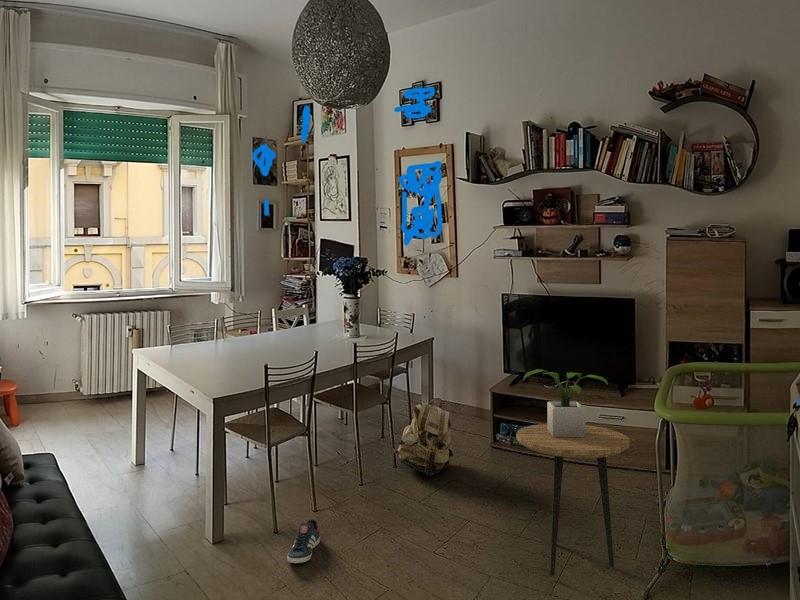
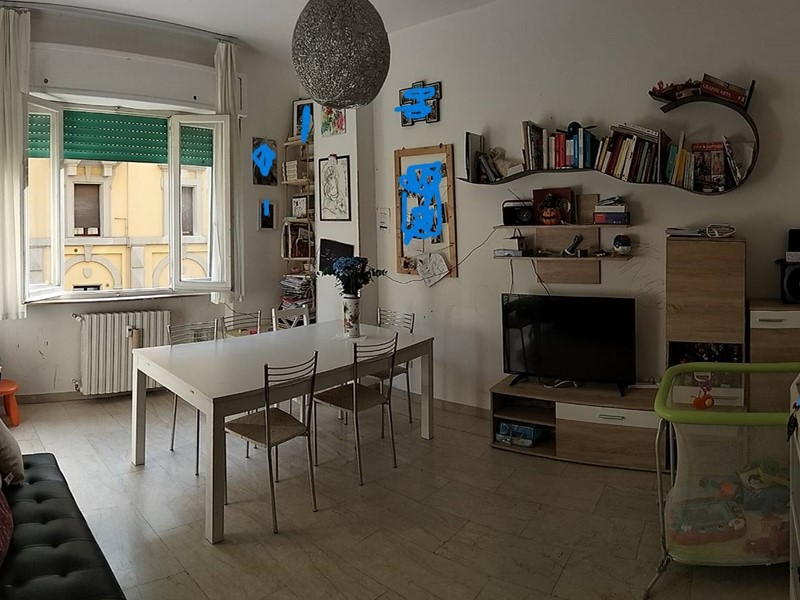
- backpack (423, 434)
- potted plant (561, 400)
- side table (560, 494)
- sneaker (303, 539)
